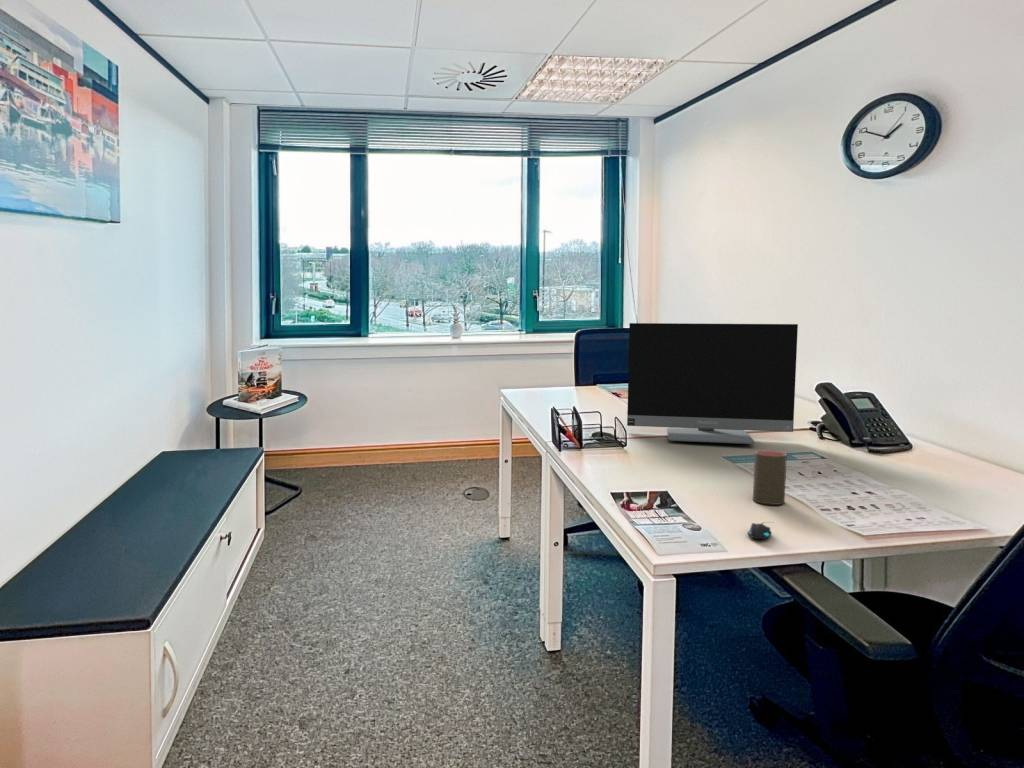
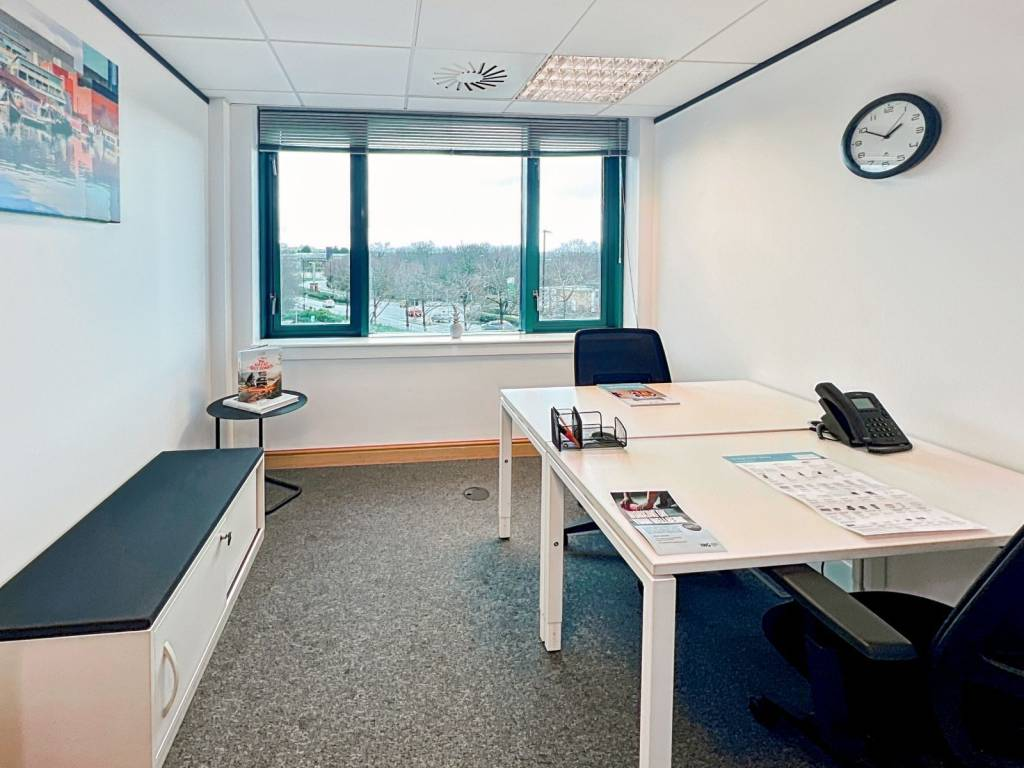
- monitor (709, 380)
- mouse (766, 526)
- cup (769, 477)
